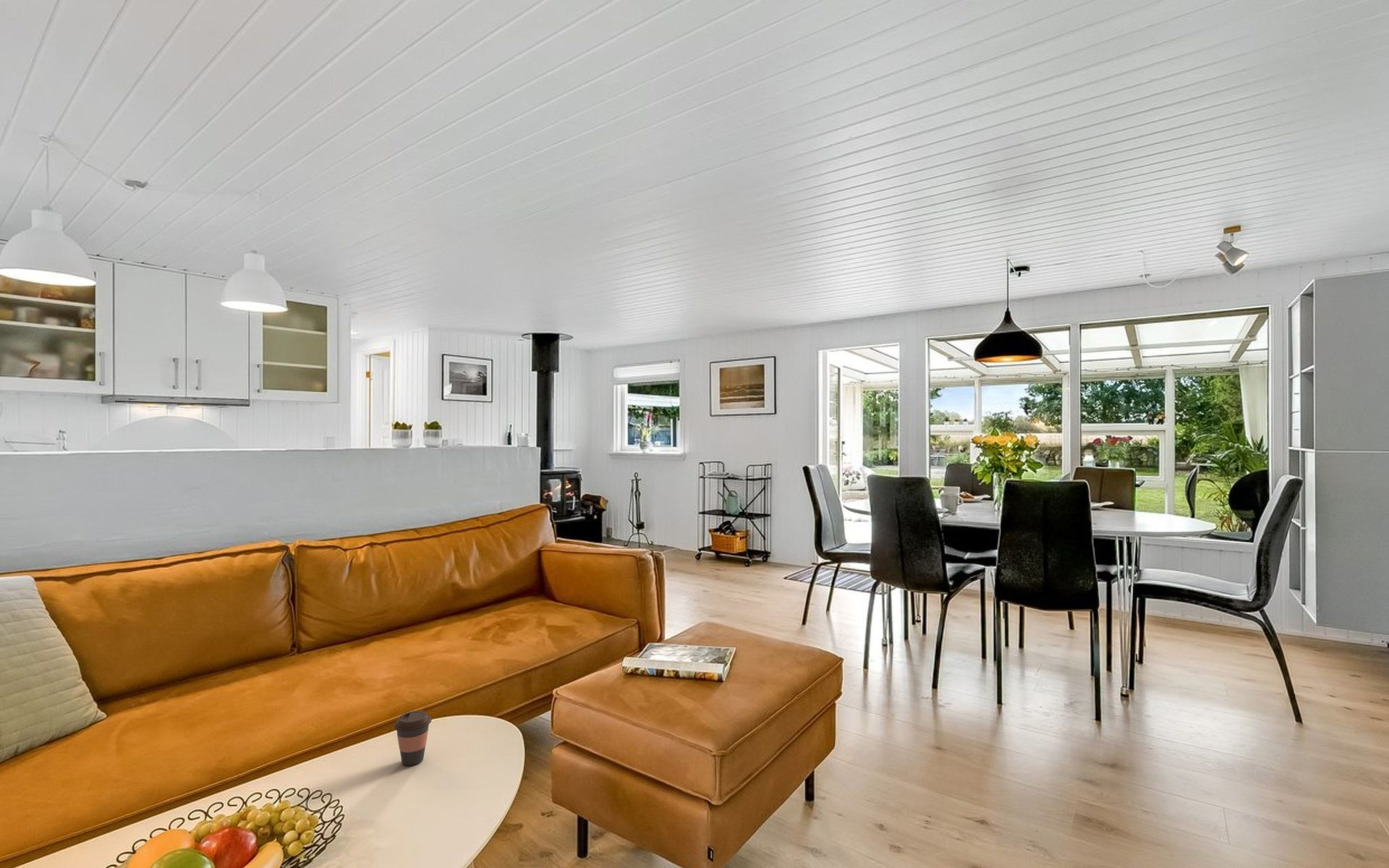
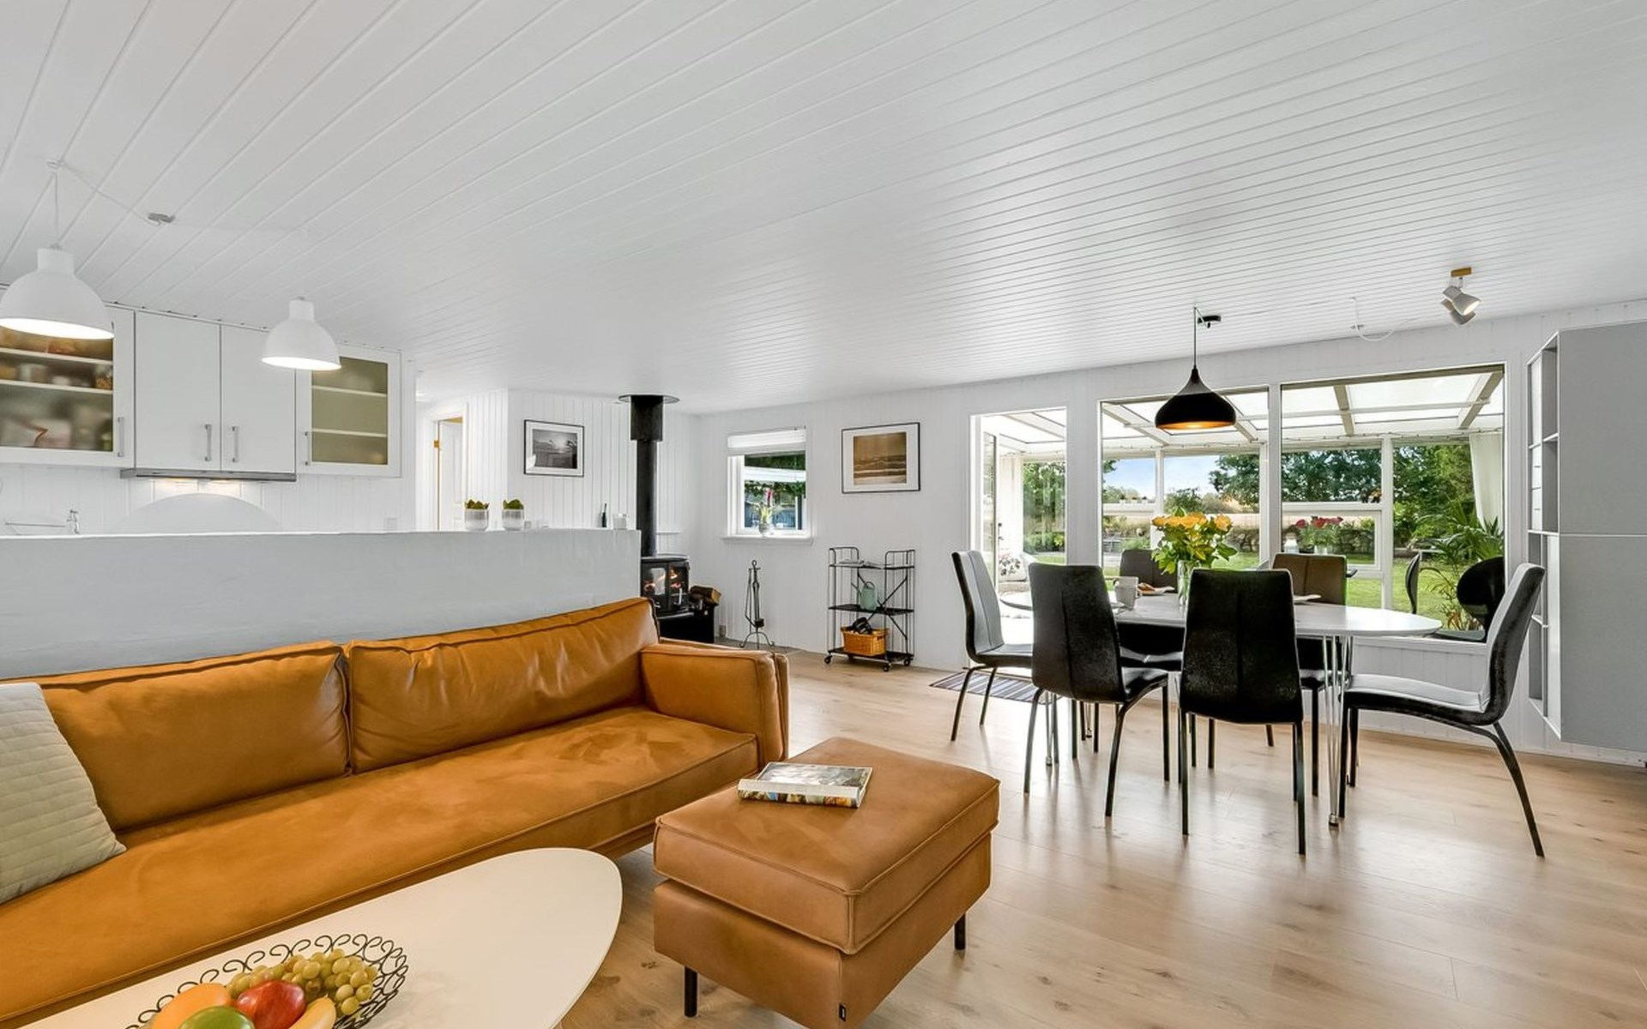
- coffee cup (412, 739)
